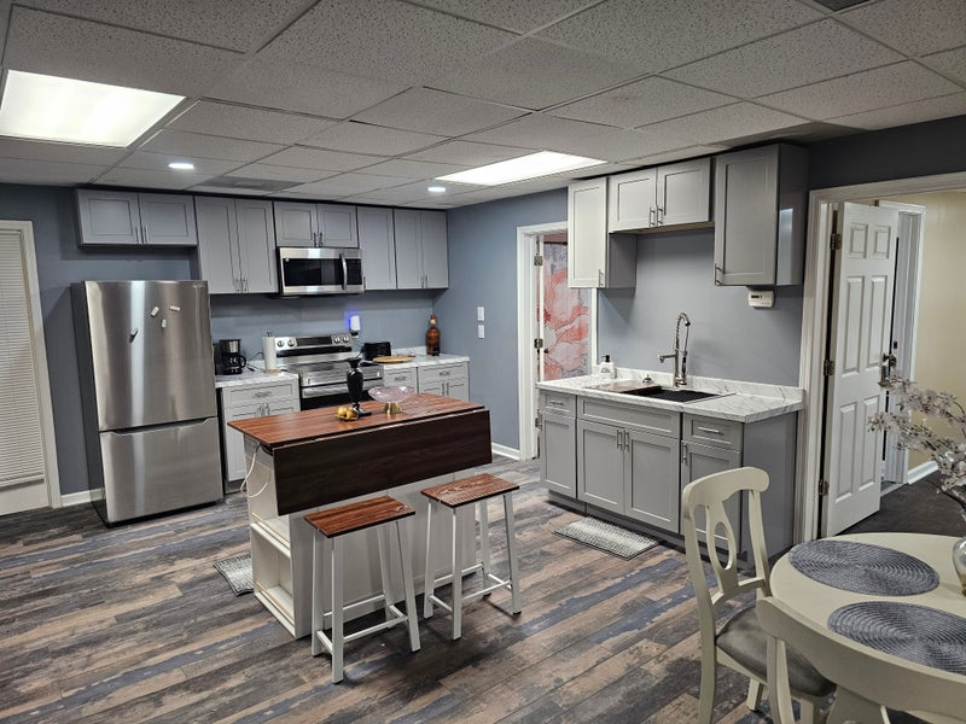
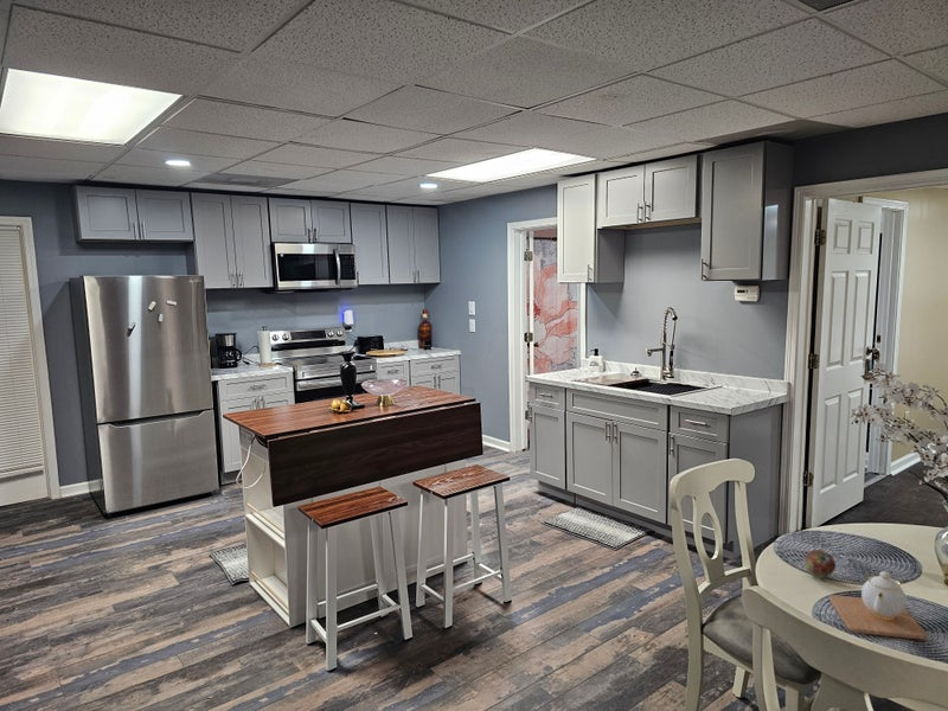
+ teapot (876, 594)
+ fruit (820, 564)
